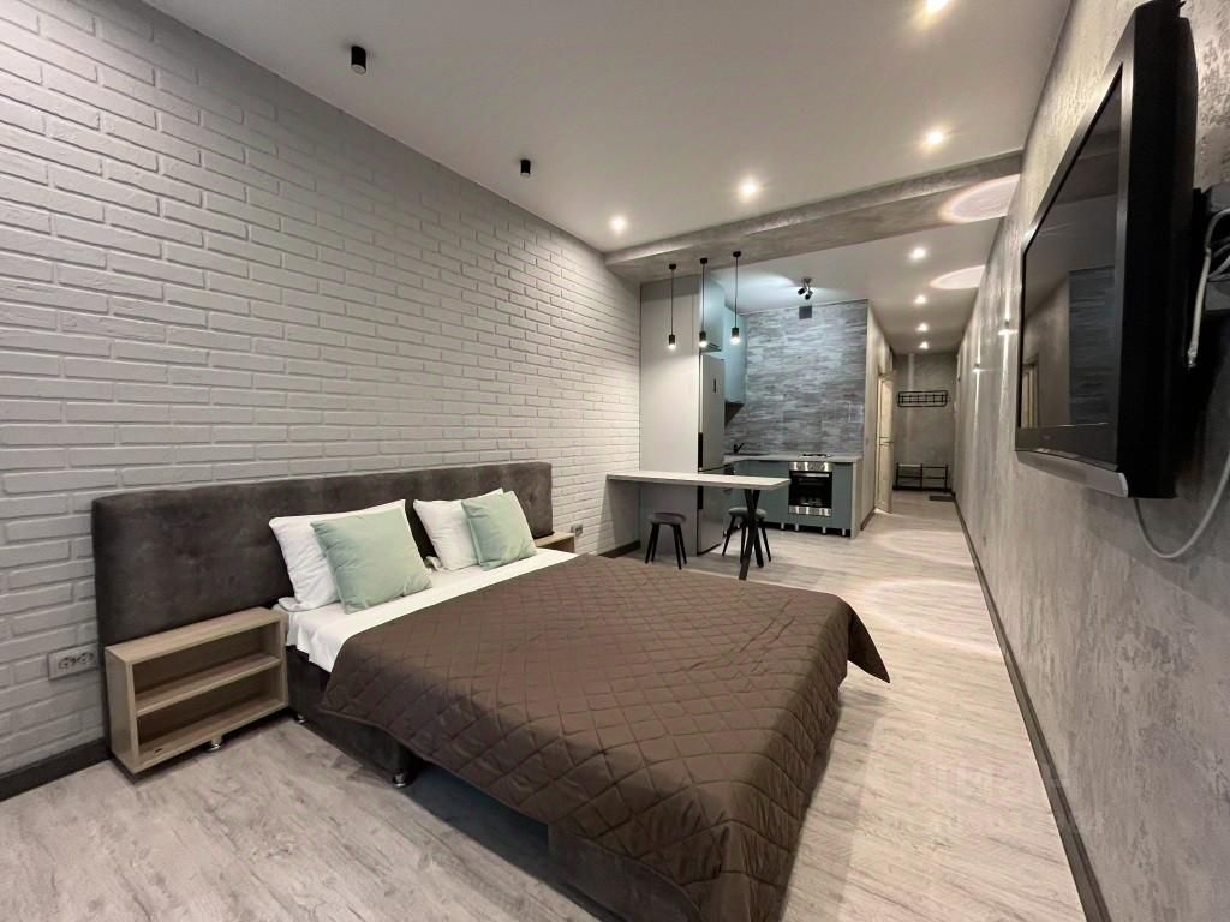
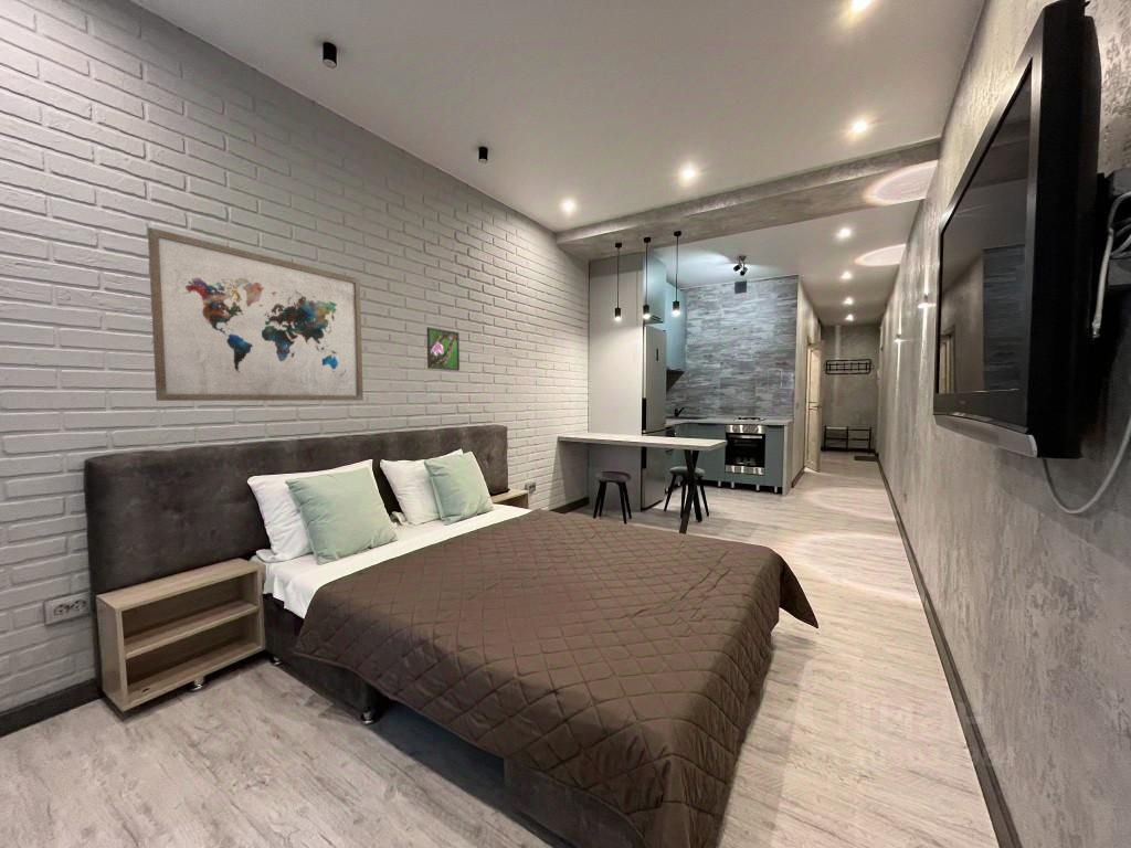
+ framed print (443, 349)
+ wall art (274, 329)
